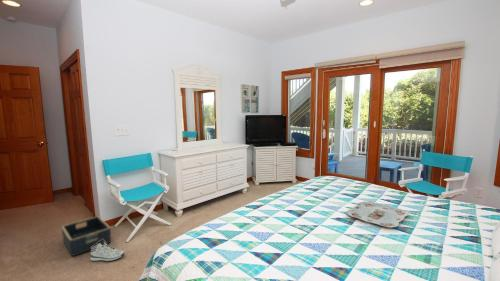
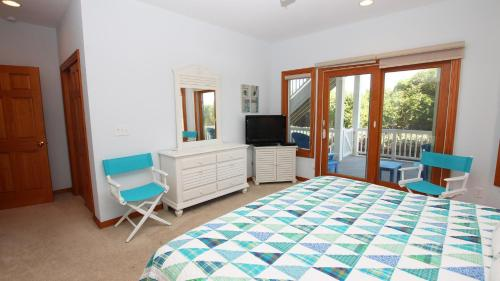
- serving tray (377, 213)
- sneaker (106, 249)
- basket (86, 234)
